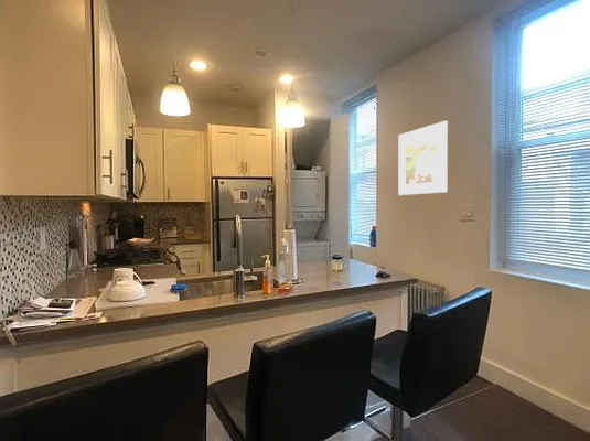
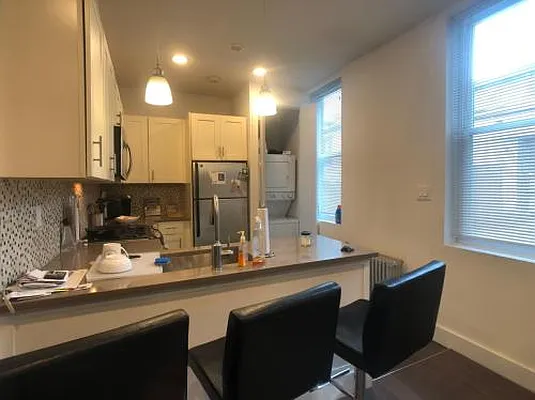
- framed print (420, 161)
